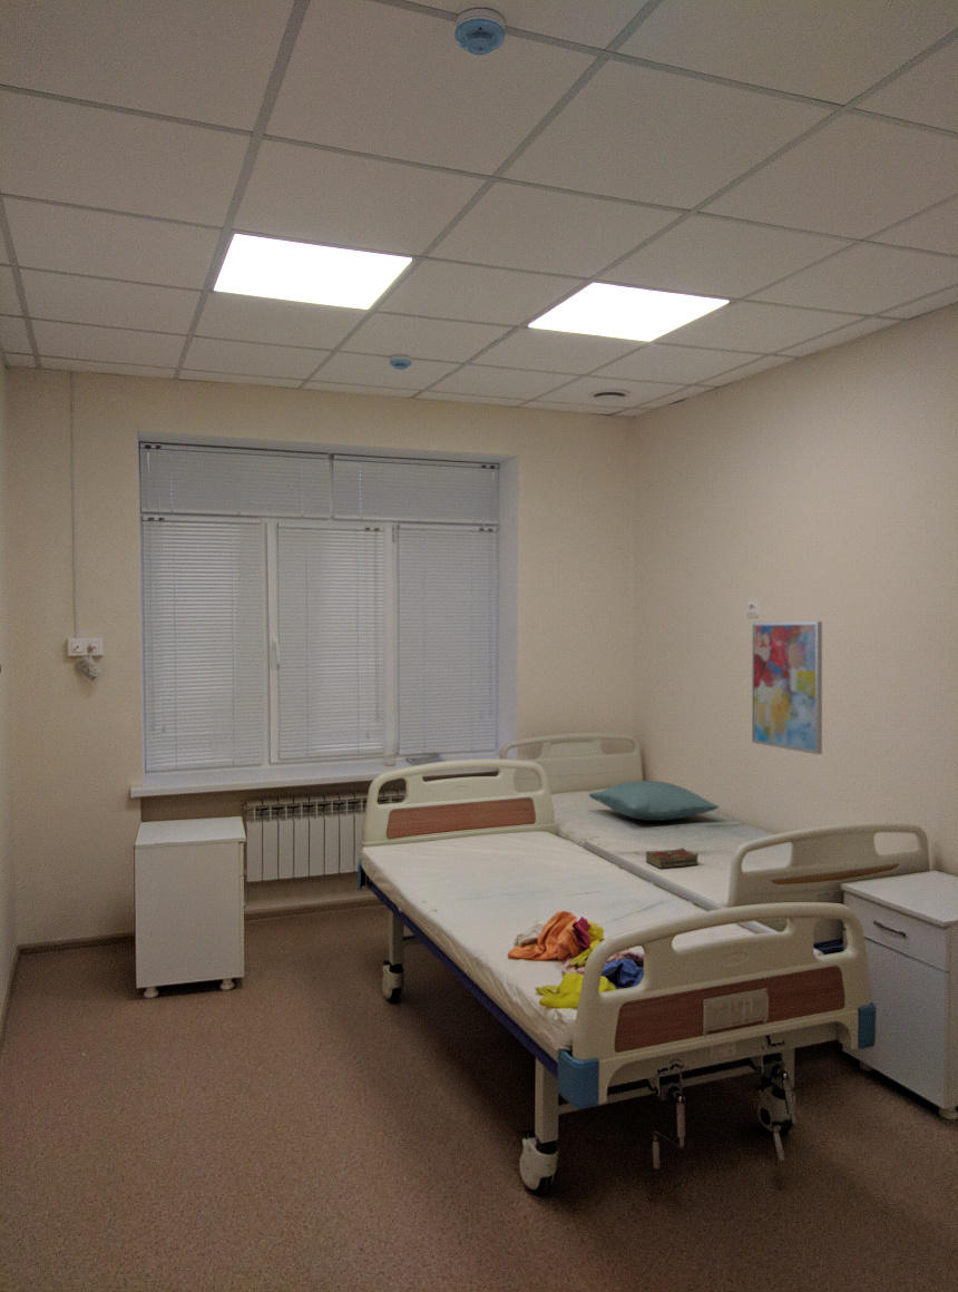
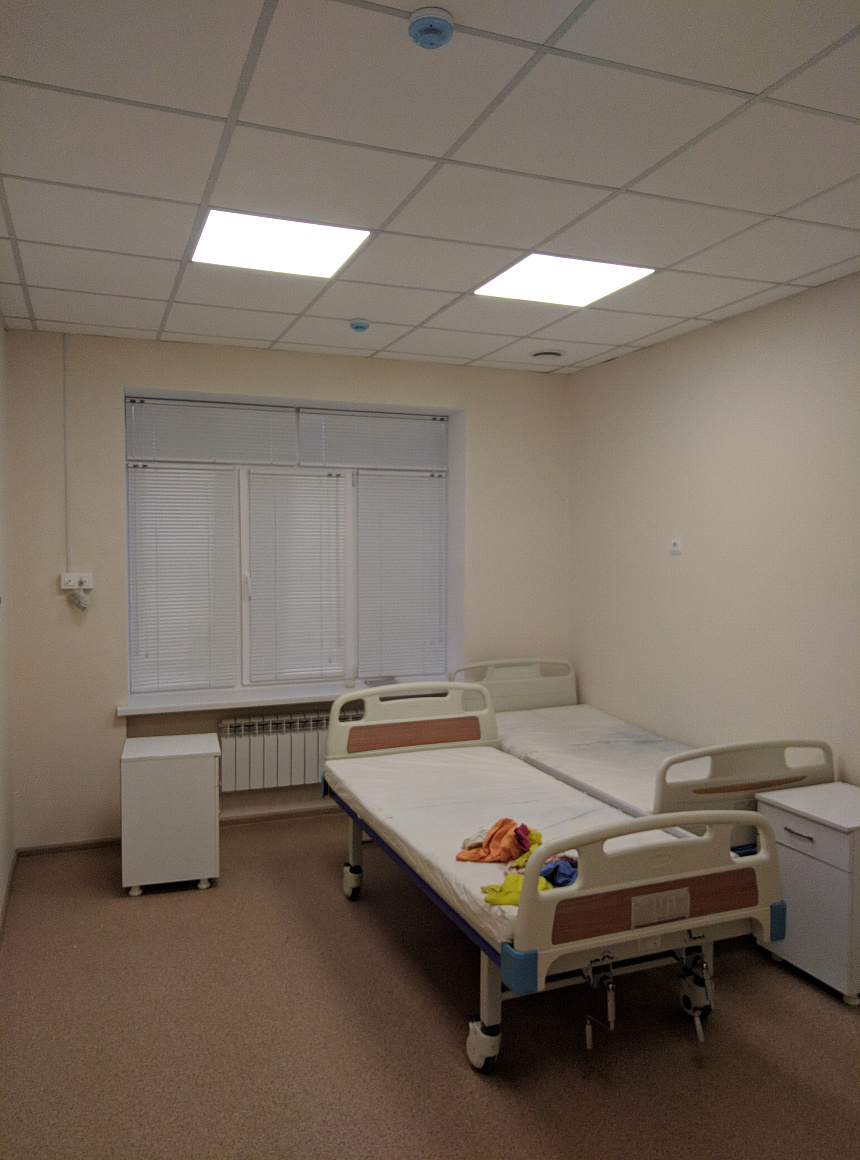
- wall art (785, 685)
- book (672, 857)
- pillow (652, 800)
